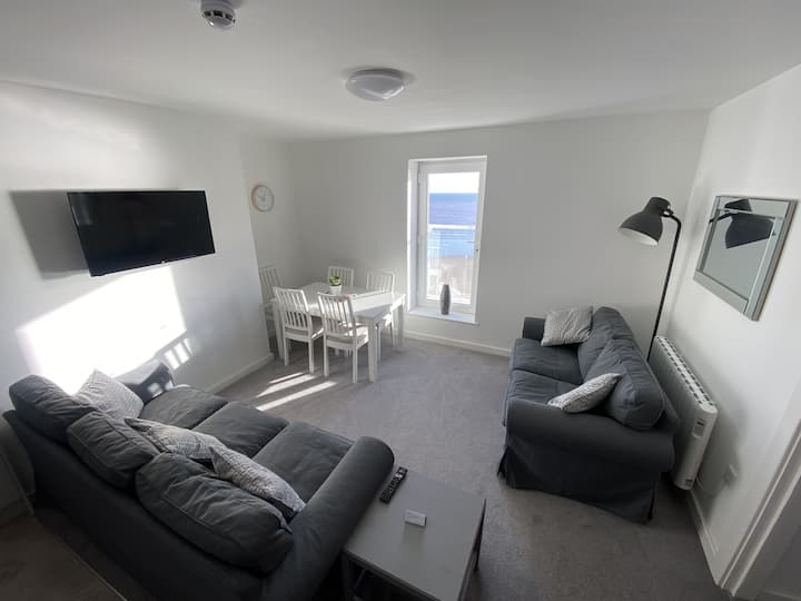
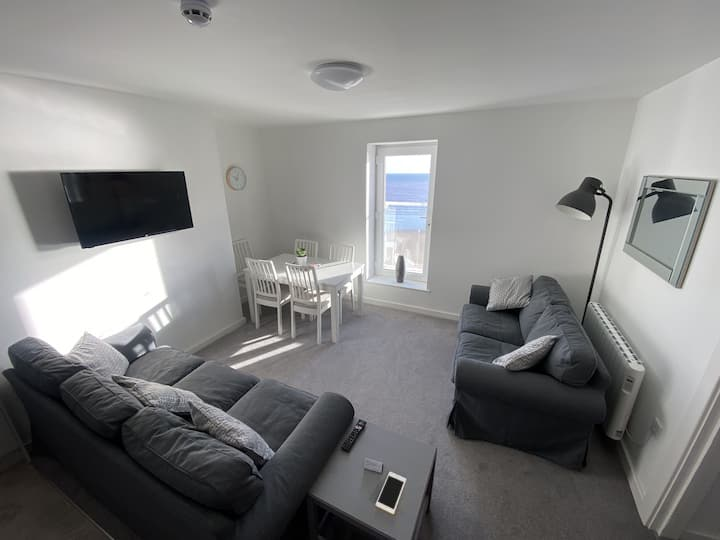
+ cell phone (391, 491)
